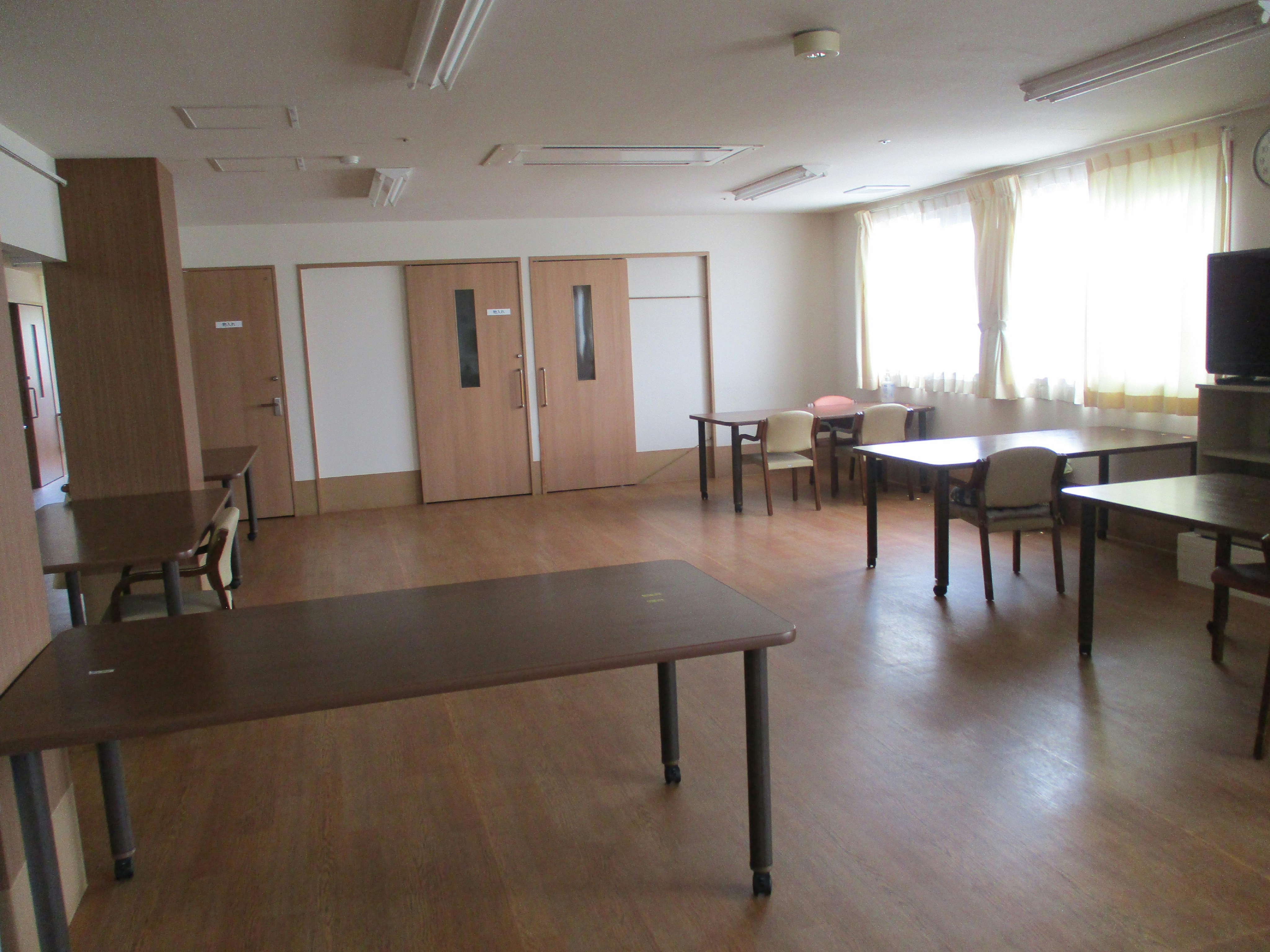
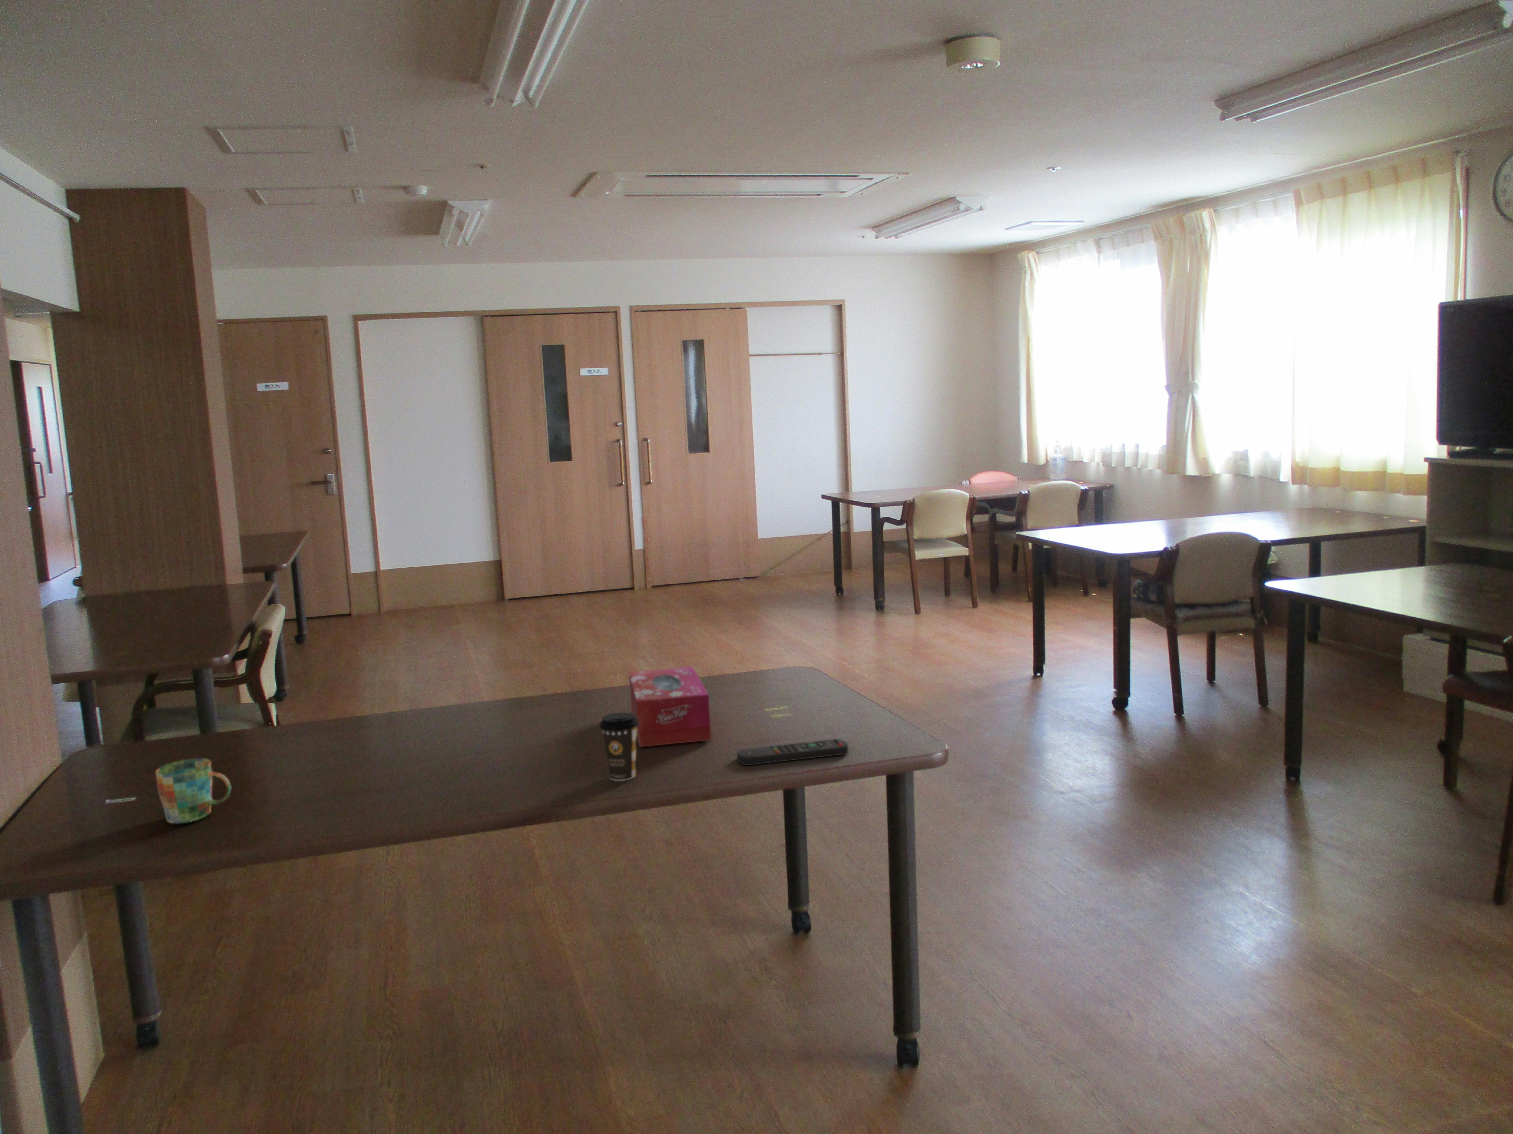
+ tissue box (668, 704)
+ coffee cup (621, 747)
+ remote control (792, 752)
+ mug (195, 791)
